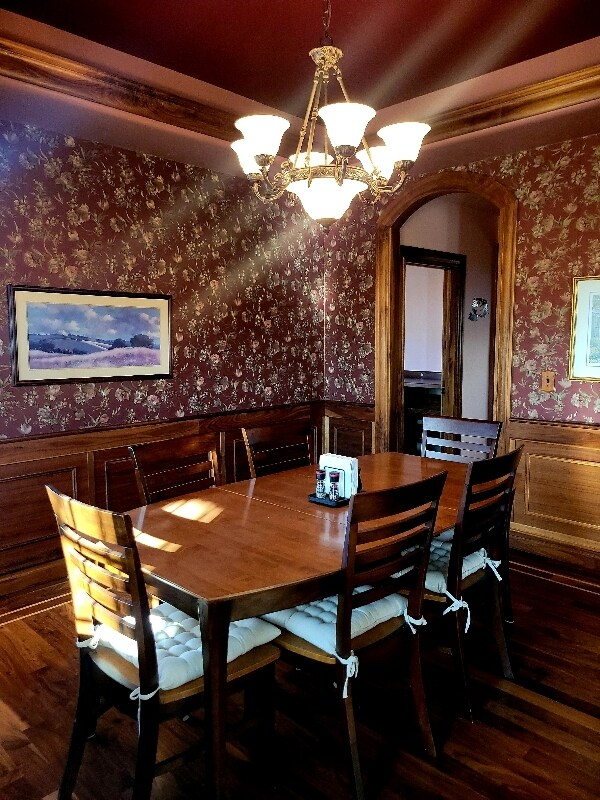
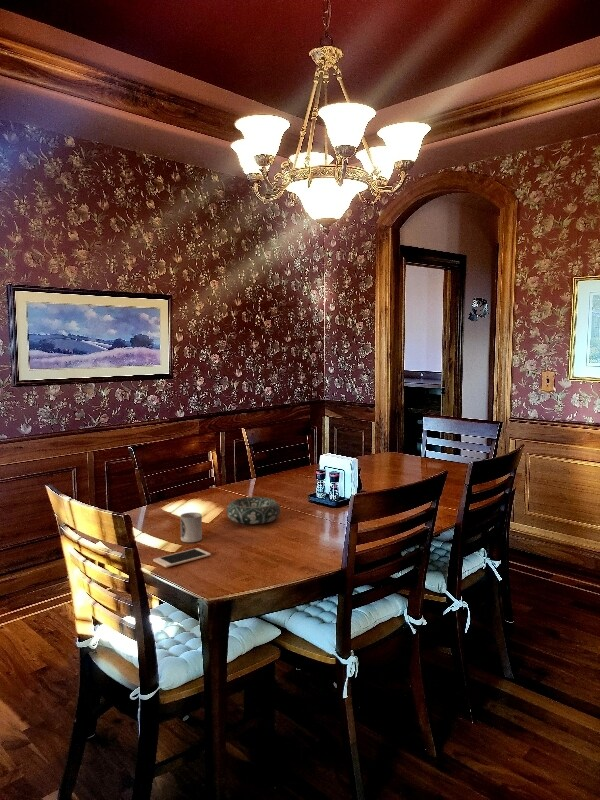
+ cell phone (182, 557)
+ cup (190, 525)
+ decorative bowl (253, 510)
